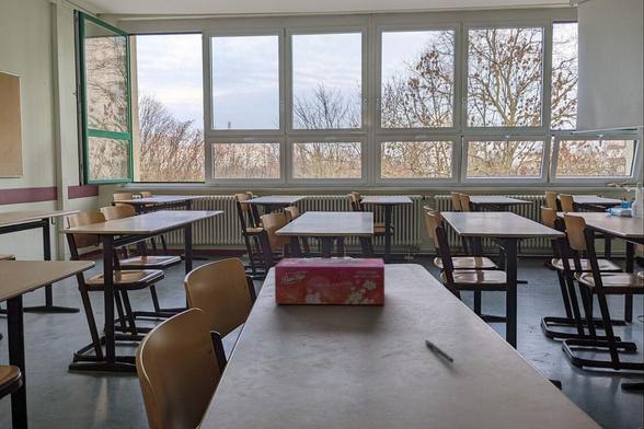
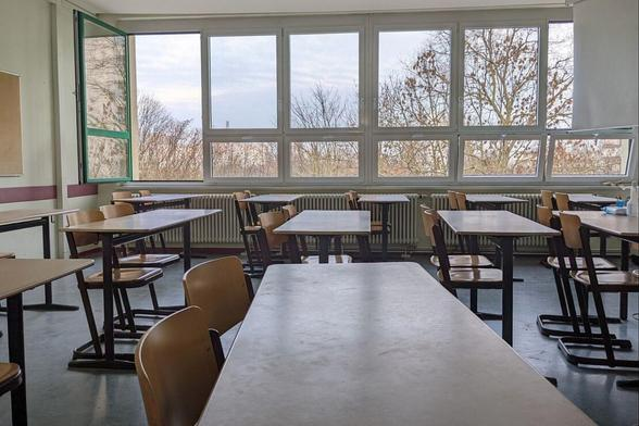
- tissue box (331, 279)
- pen (437, 349)
